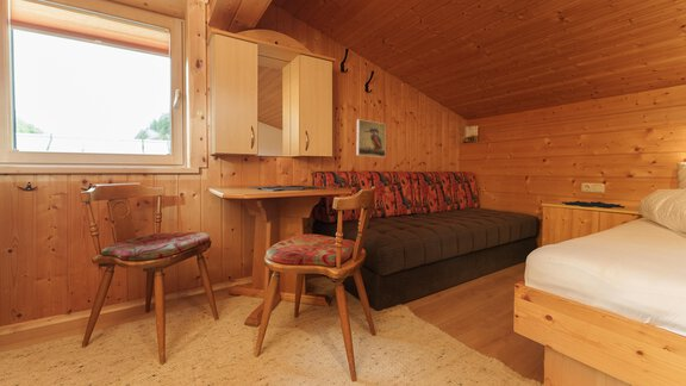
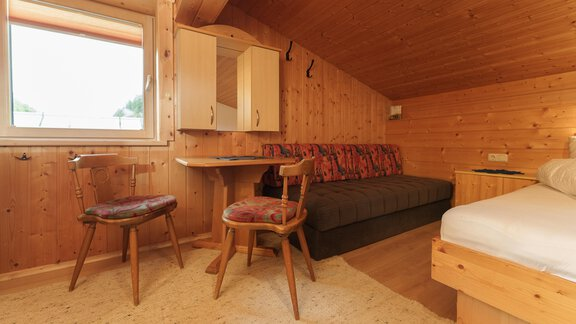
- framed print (370, 138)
